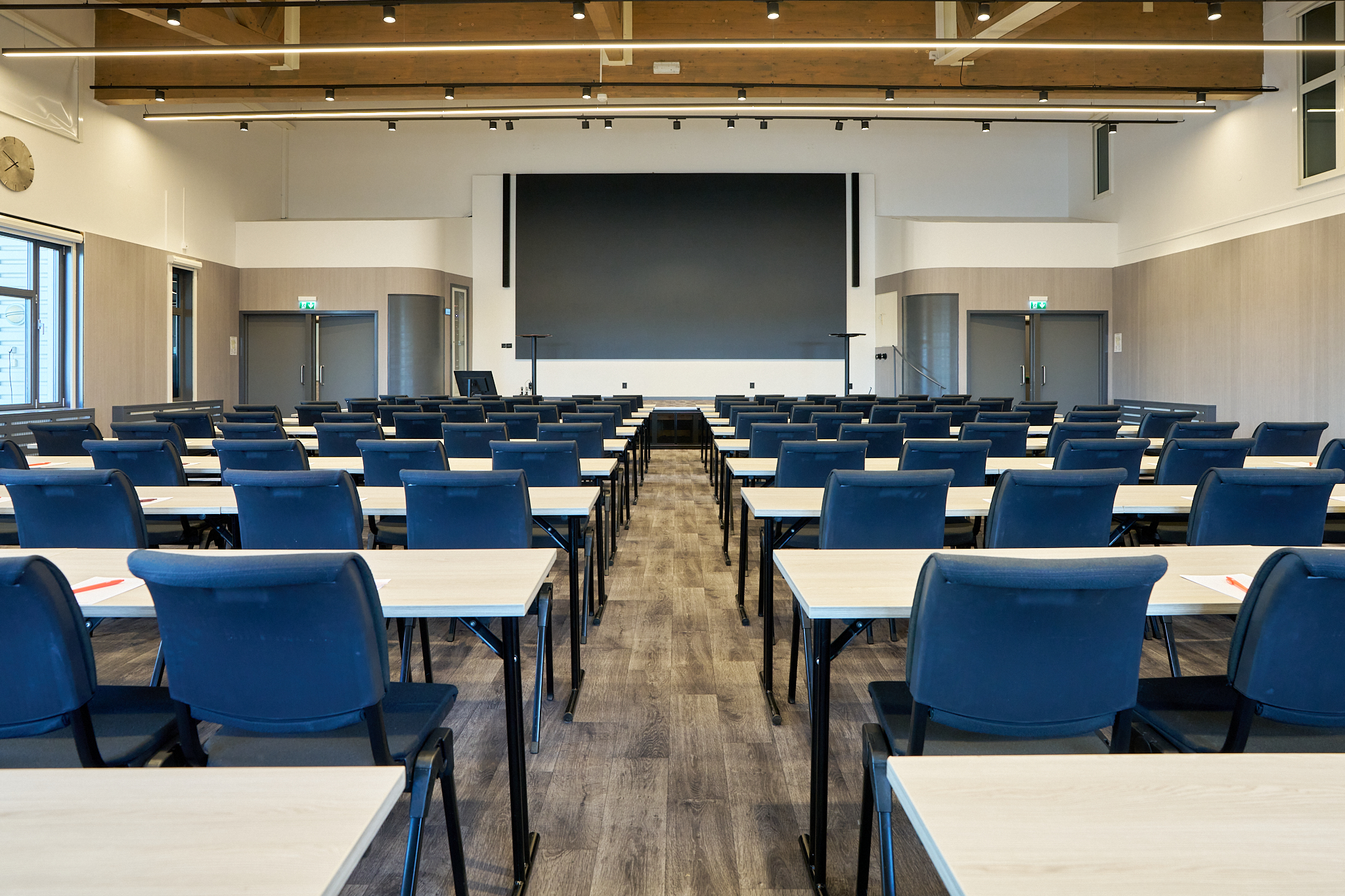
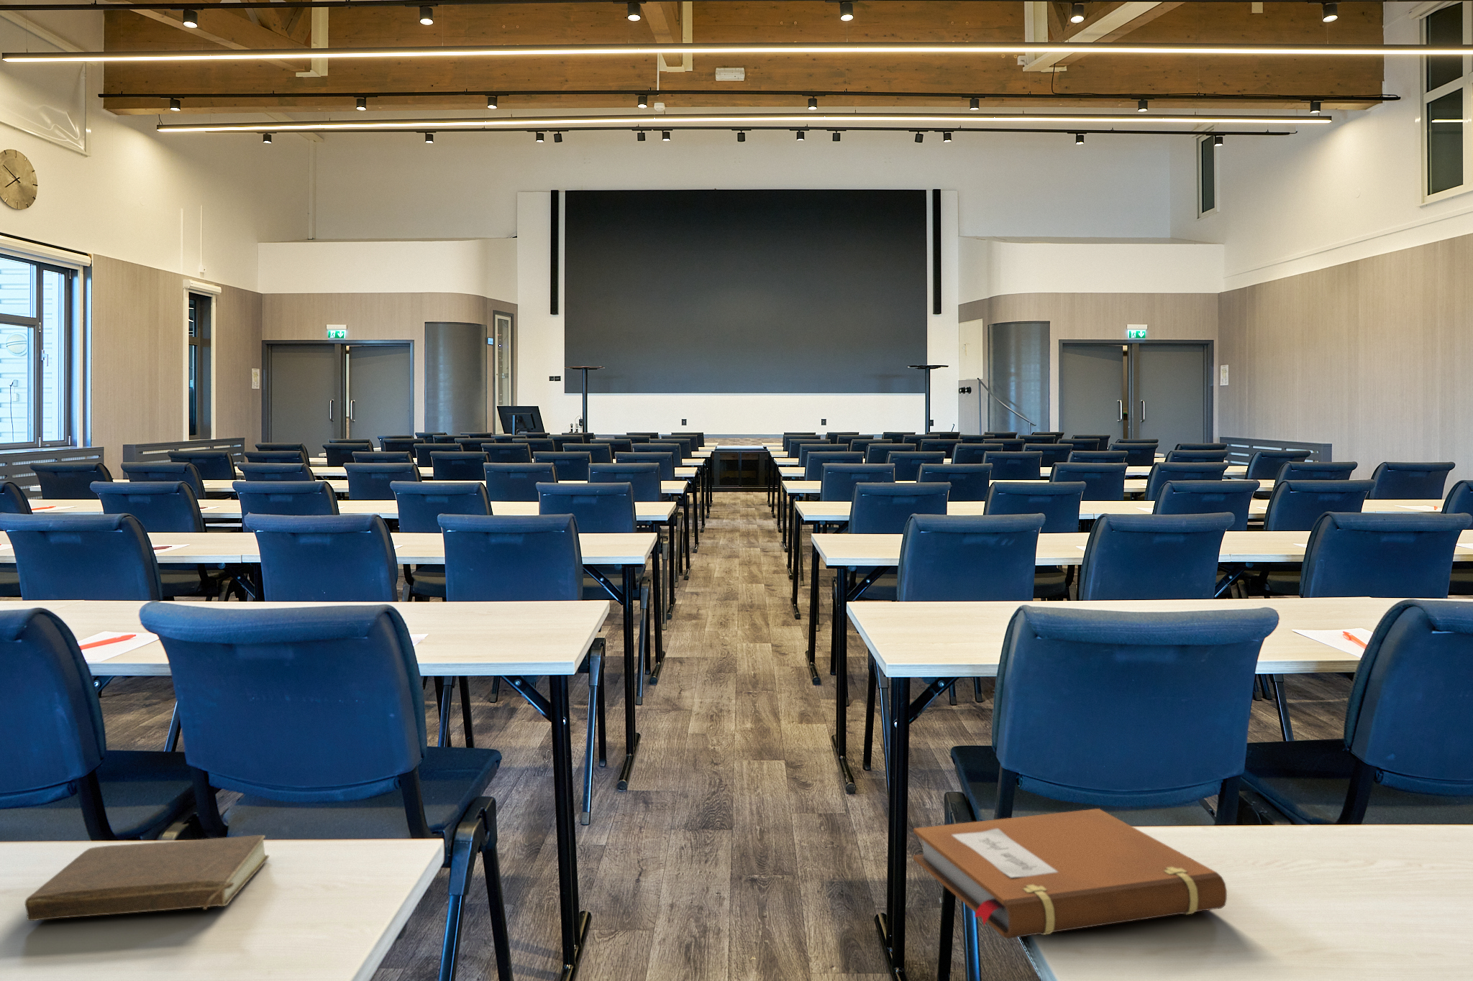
+ book (150, 884)
+ notebook (1055, 867)
